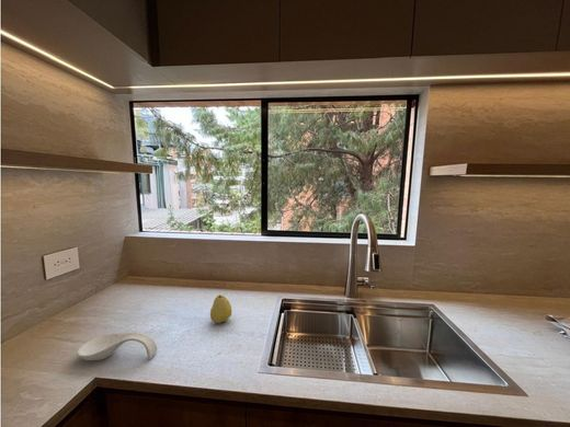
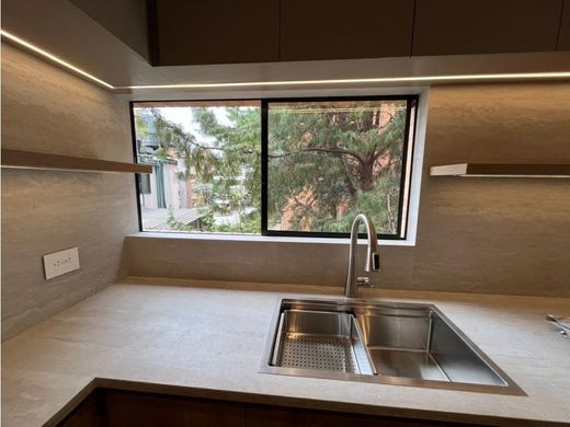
- fruit (220, 307)
- spoon rest (117, 344)
